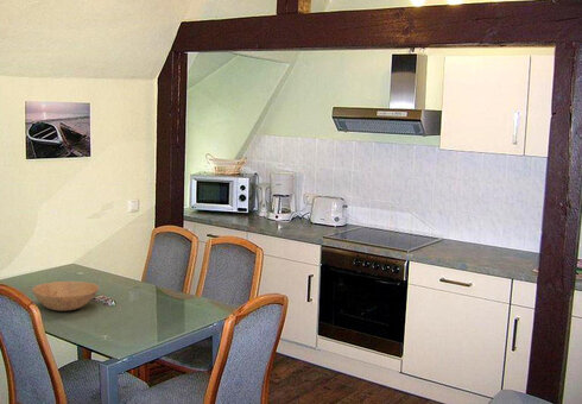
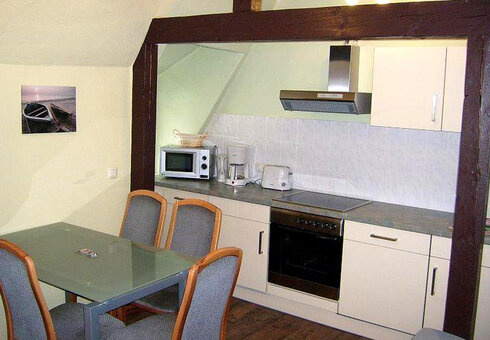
- bowl (65, 297)
